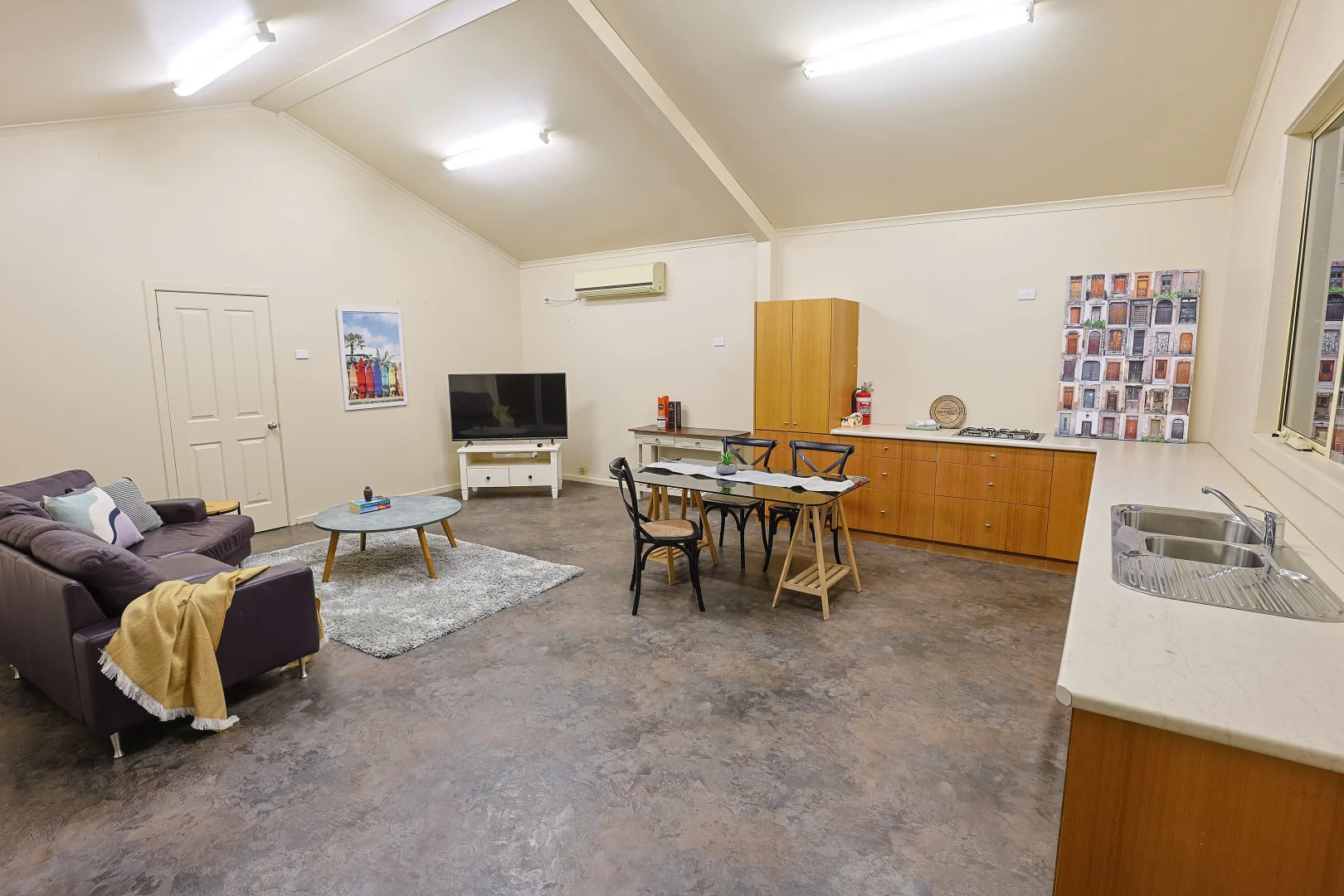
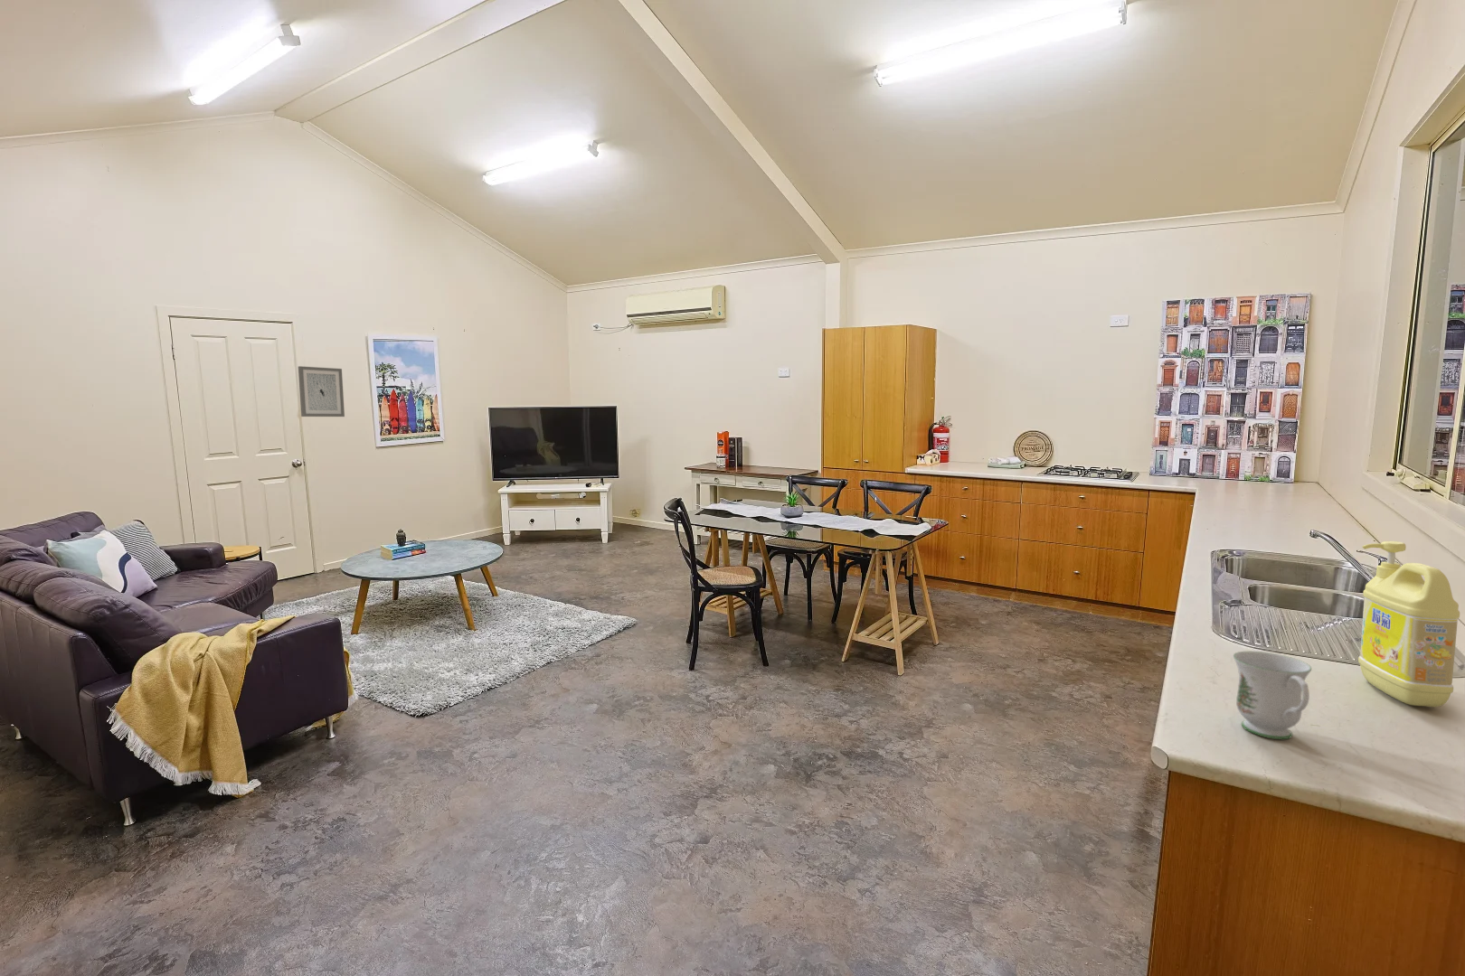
+ wall art (322, 392)
+ mug (1276, 700)
+ detergent (1404, 621)
